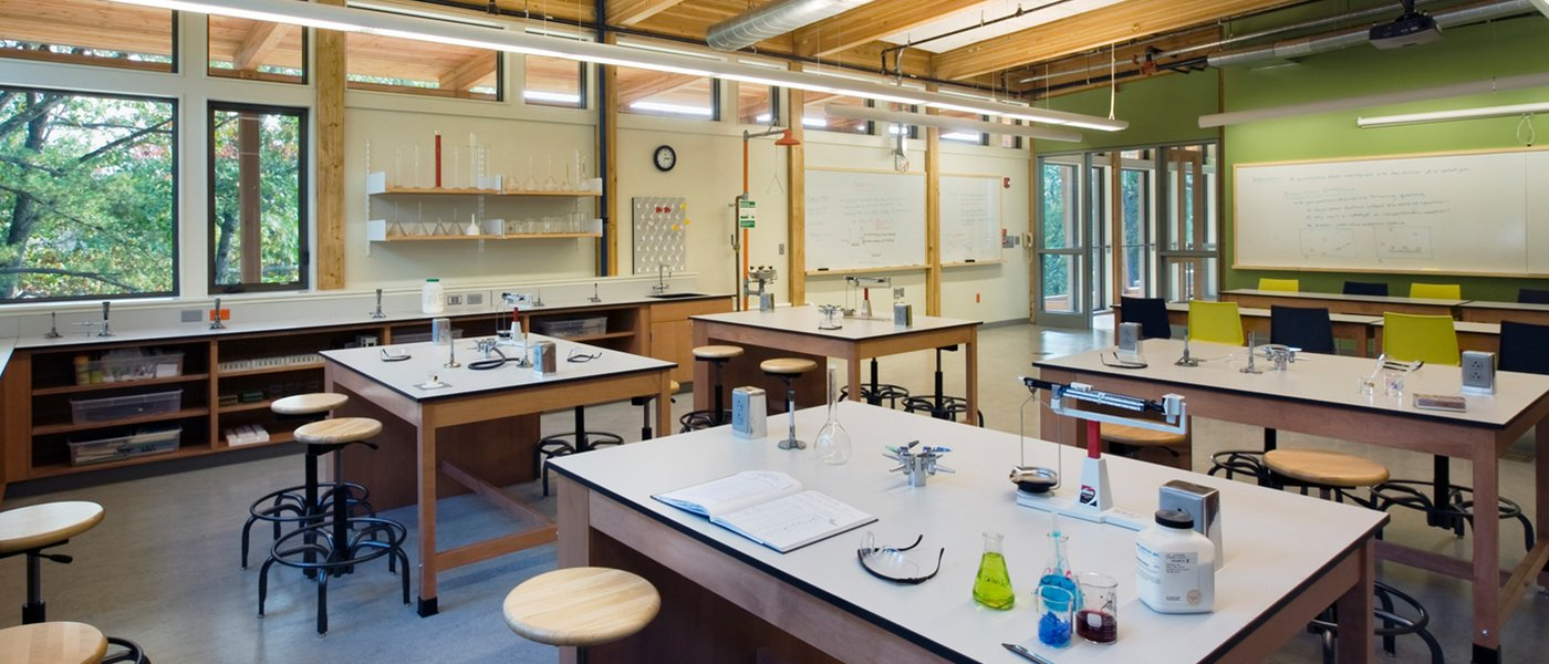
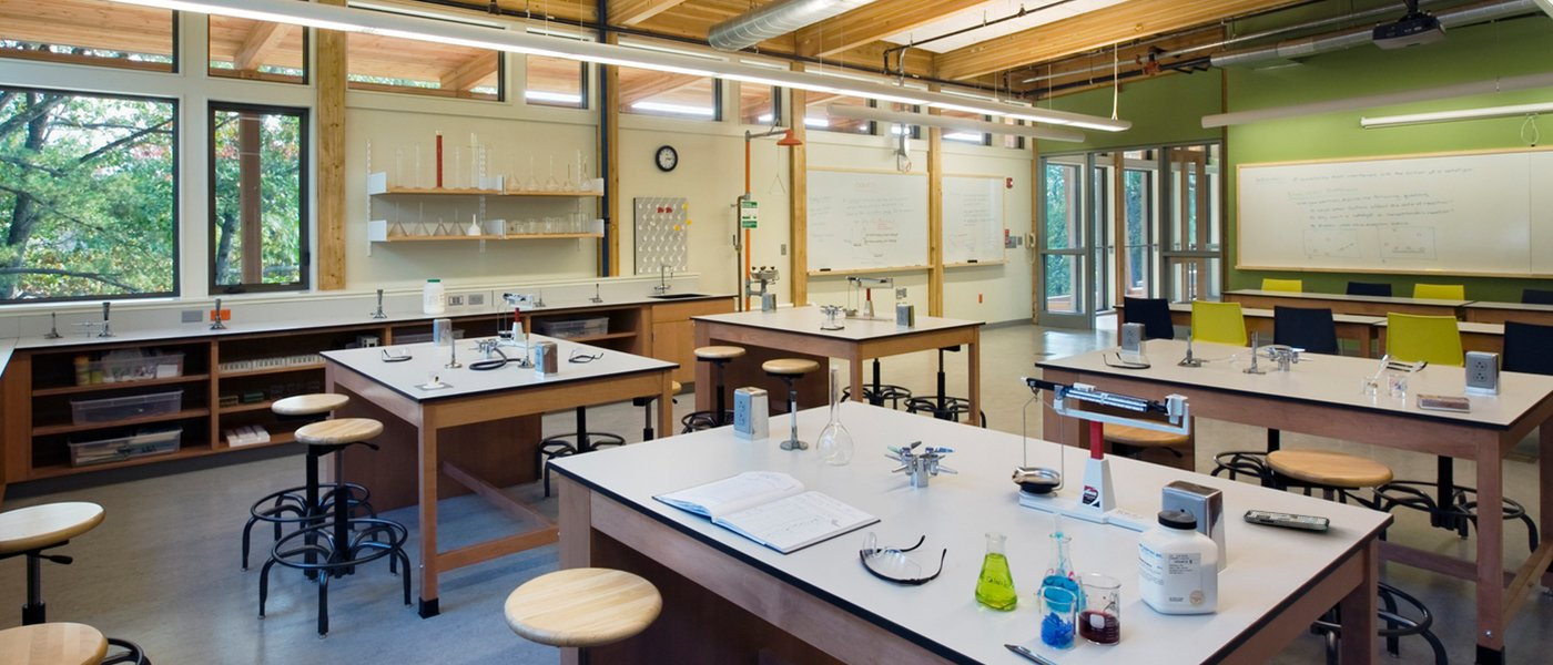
+ phone case (1286, 520)
